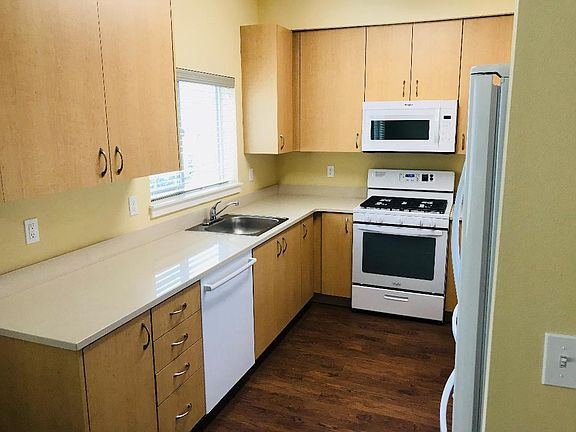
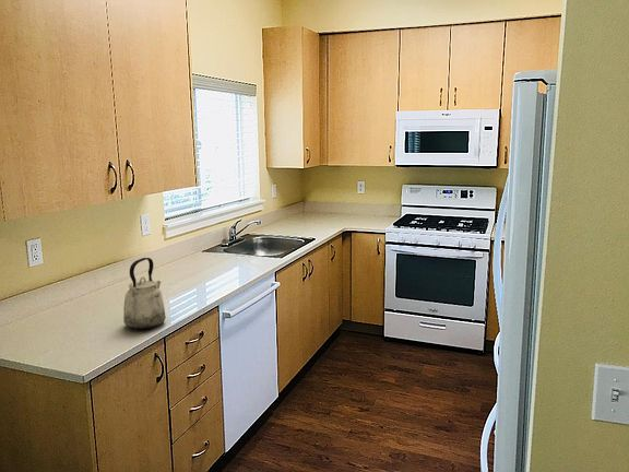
+ kettle (146, 290)
